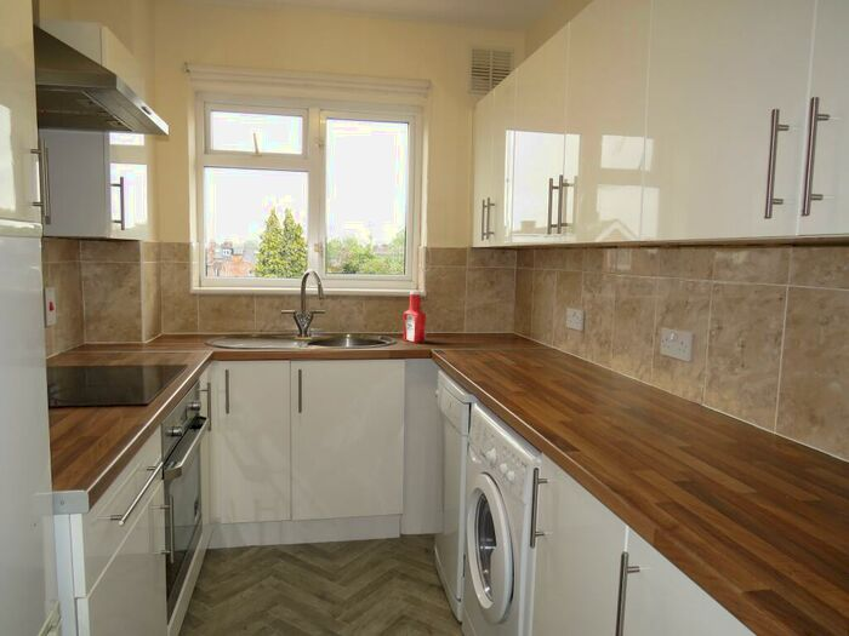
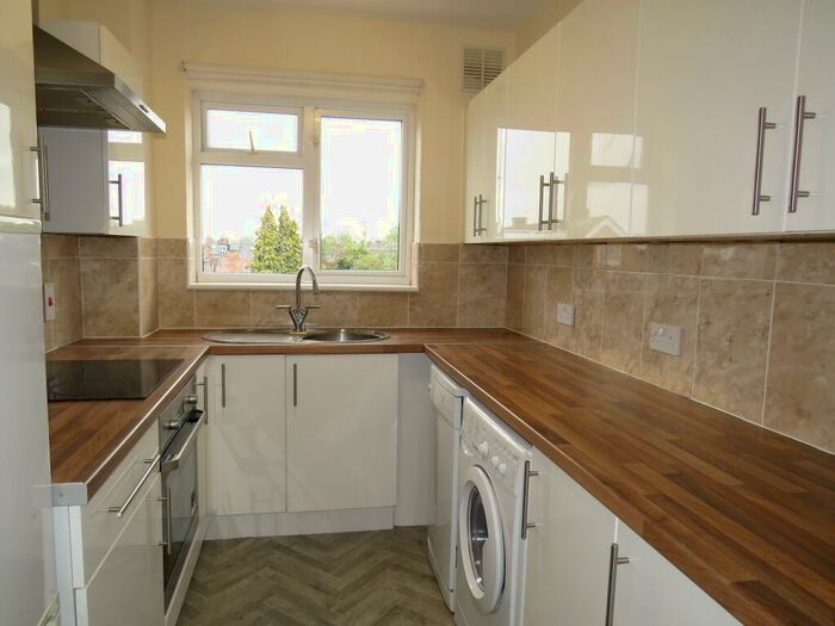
- soap bottle (414, 315)
